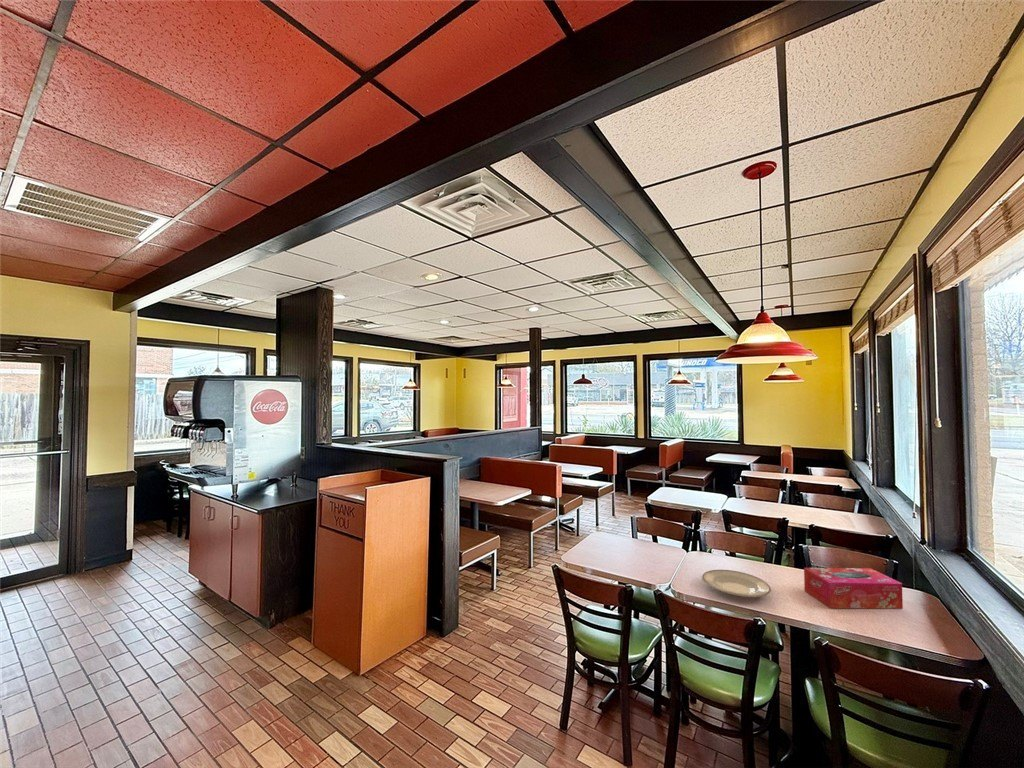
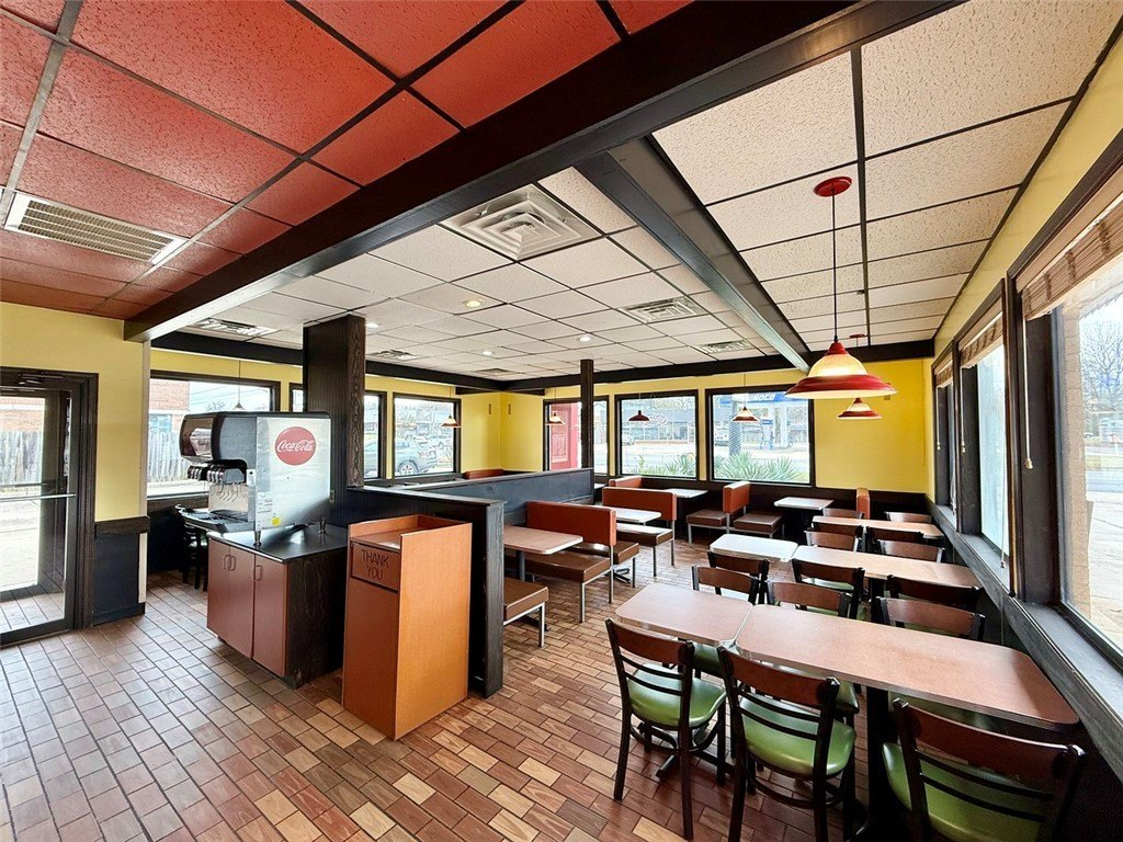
- tissue box (851, 587)
- plate (735, 585)
